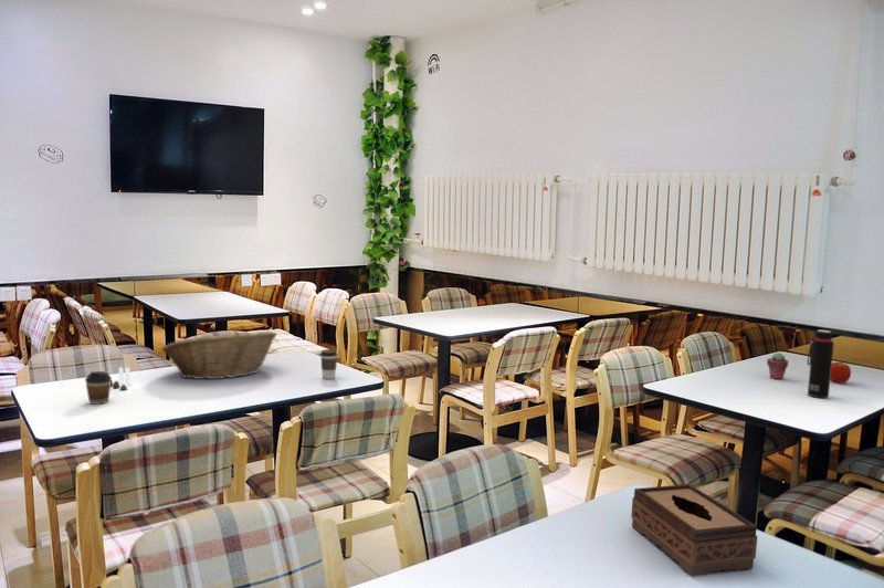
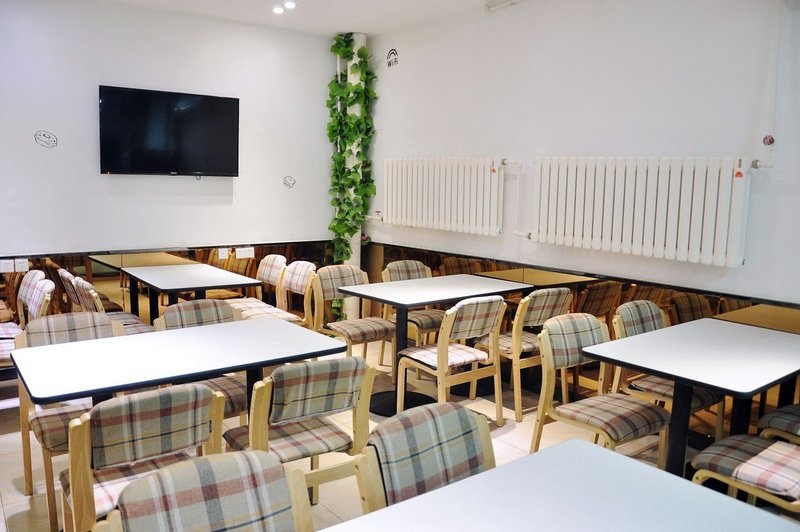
- potted succulent (777, 365)
- coffee cup (98, 386)
- fruit basket (221, 350)
- tissue box (691, 526)
- salt and pepper shaker set (120, 377)
- apple (839, 370)
- water bottle (819, 363)
- coffee cup (328, 364)
